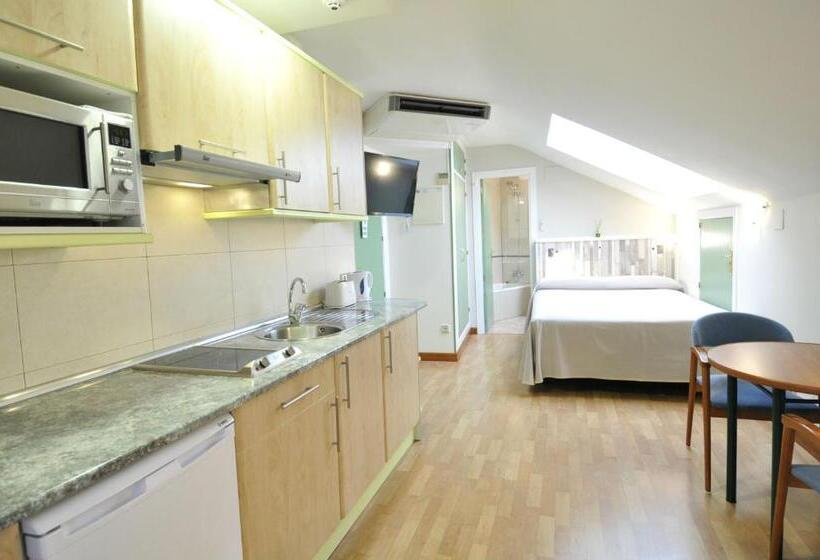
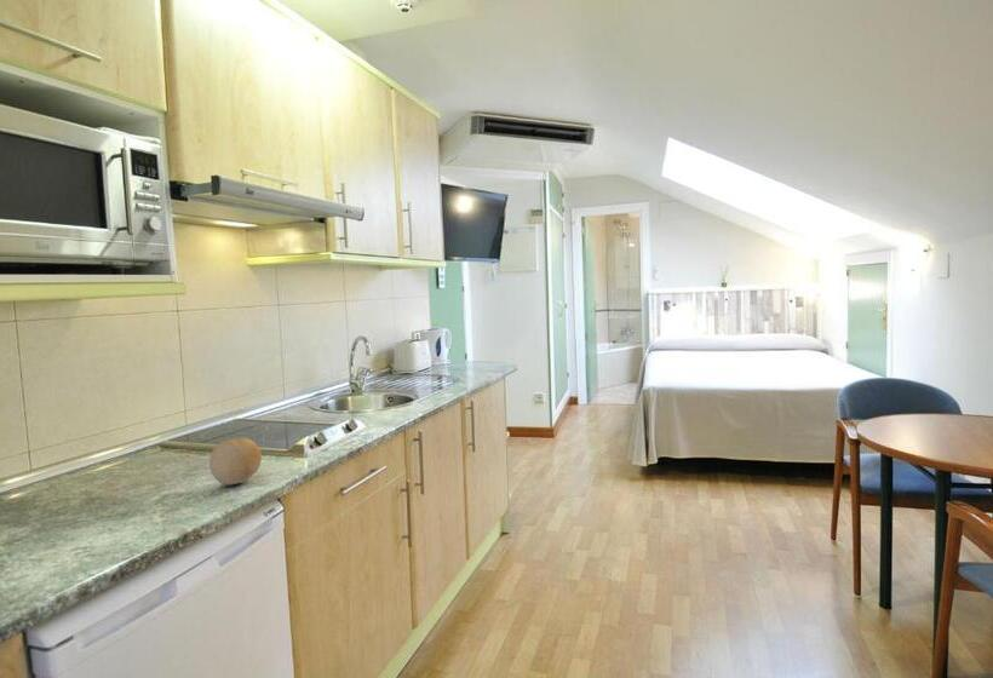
+ fruit (235, 461)
